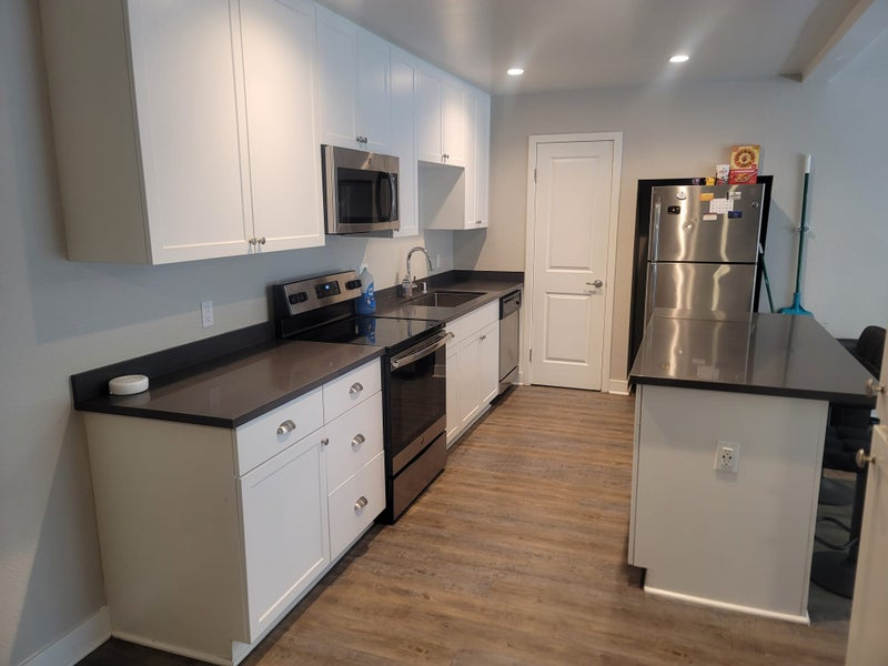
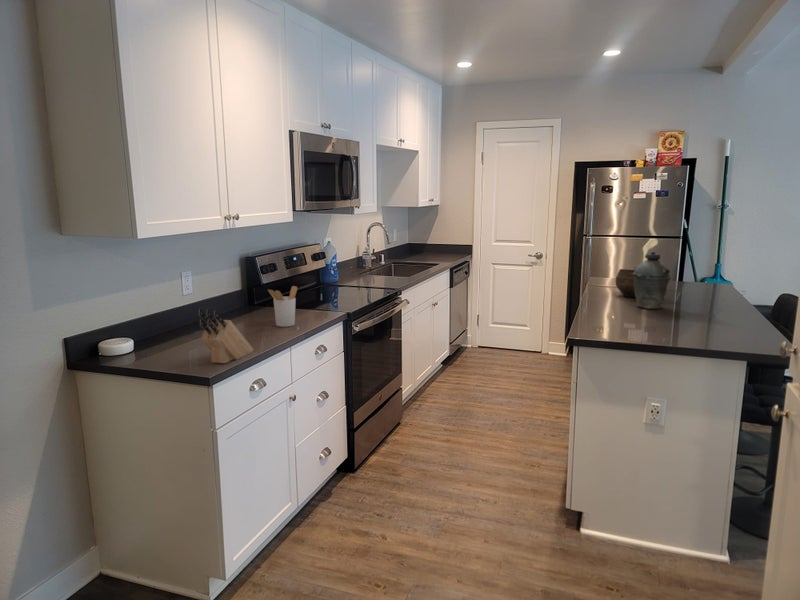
+ knife block (225, 331)
+ bowl (633, 282)
+ utensil holder (281, 306)
+ kettle (651, 279)
